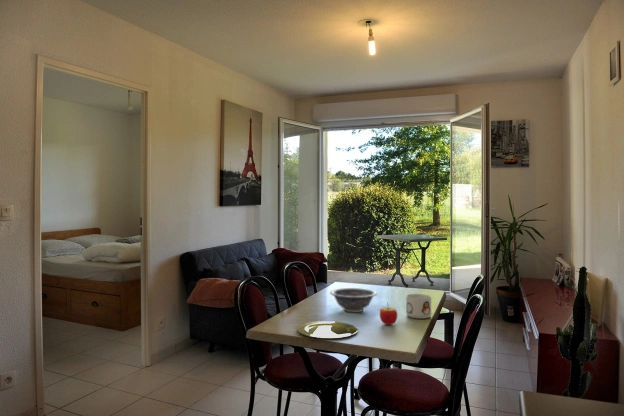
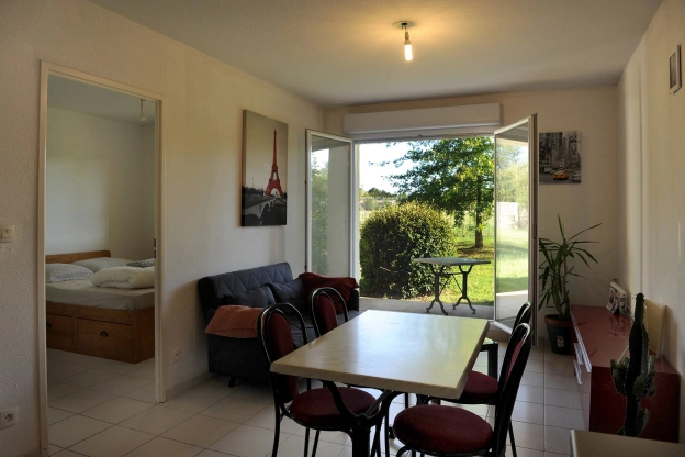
- plate (327, 329)
- decorative bowl (353, 301)
- mug (420, 305)
- apple (388, 313)
